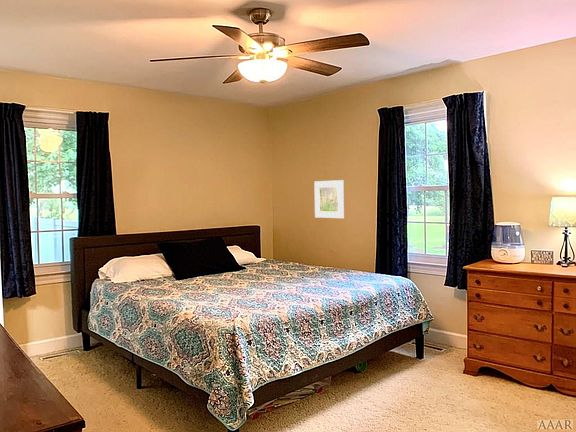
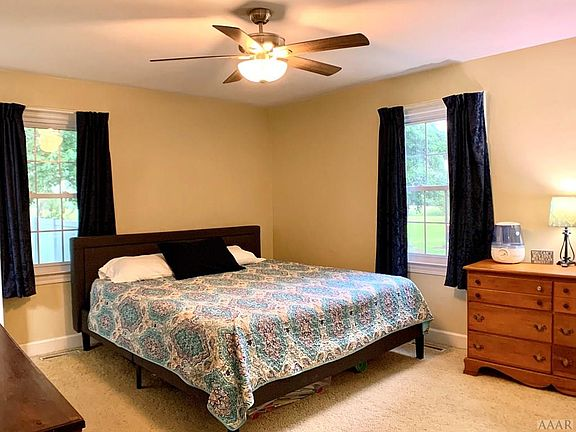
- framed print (328, 199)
